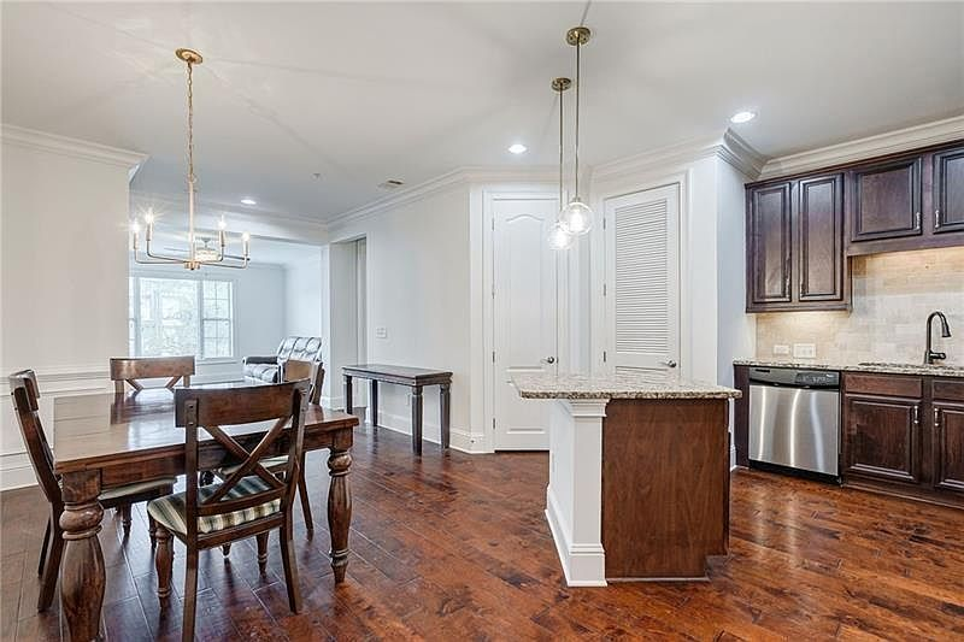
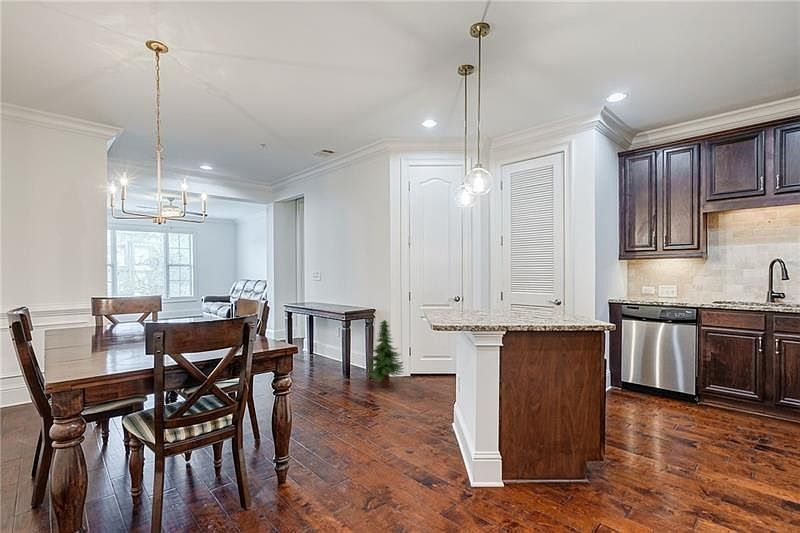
+ tree (385, 353)
